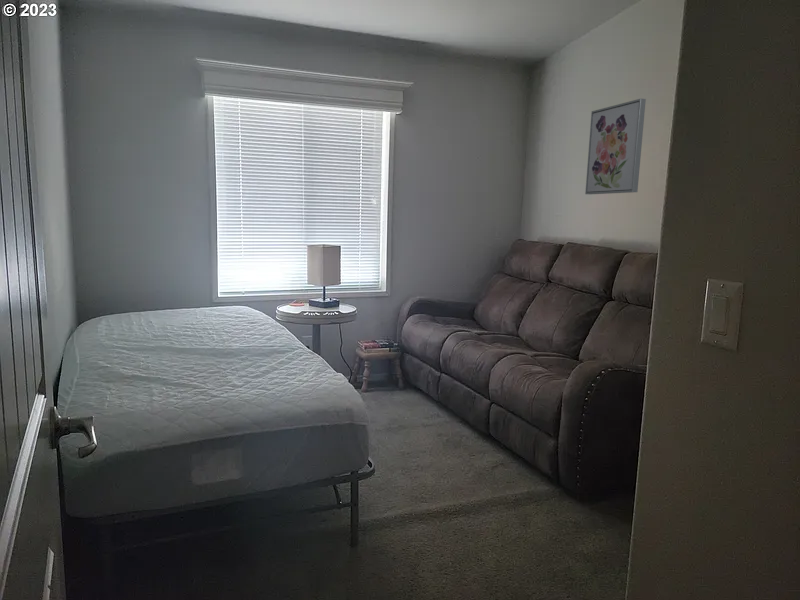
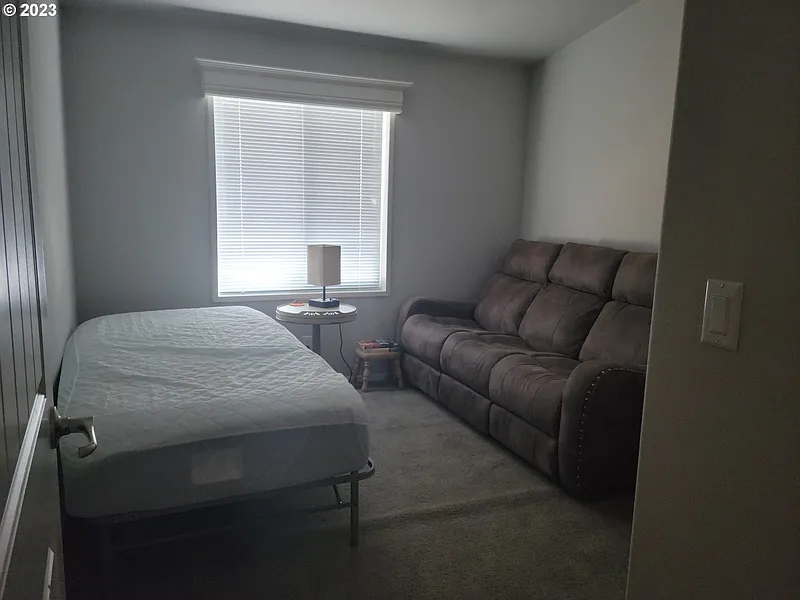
- wall art (613, 149)
